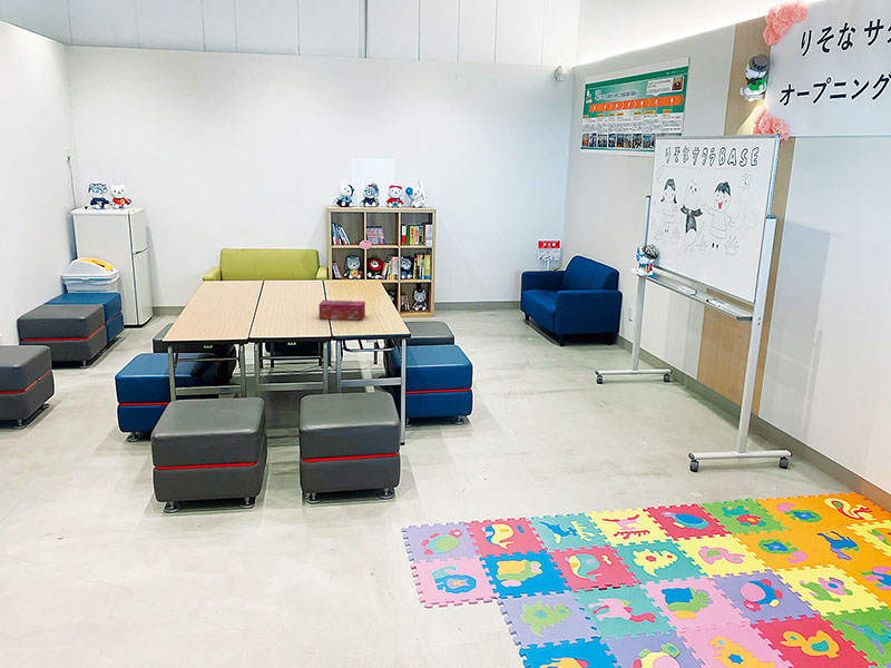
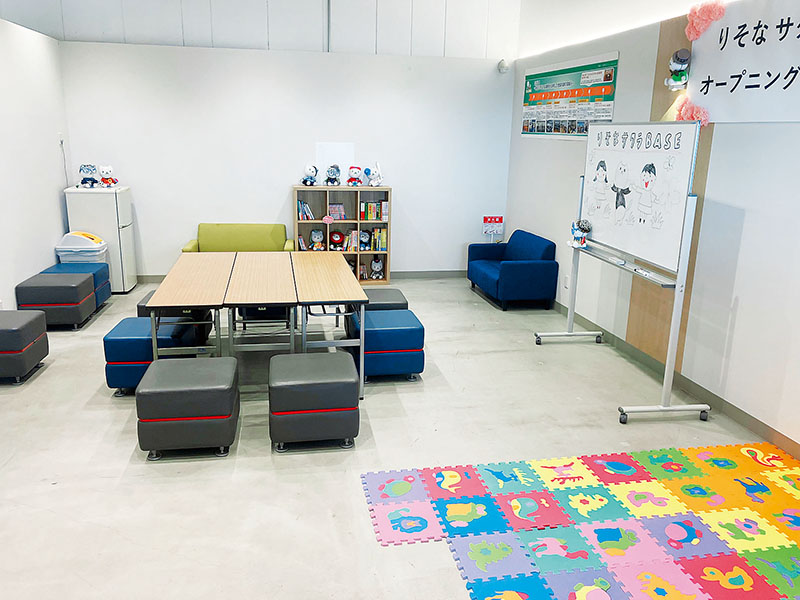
- tissue box (342, 310)
